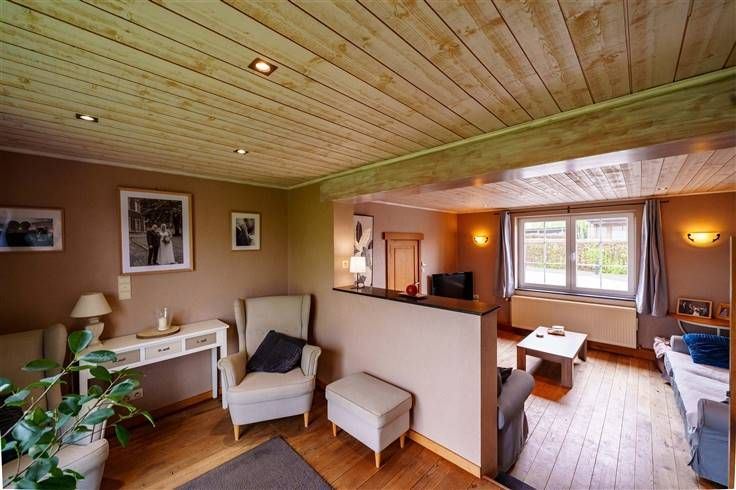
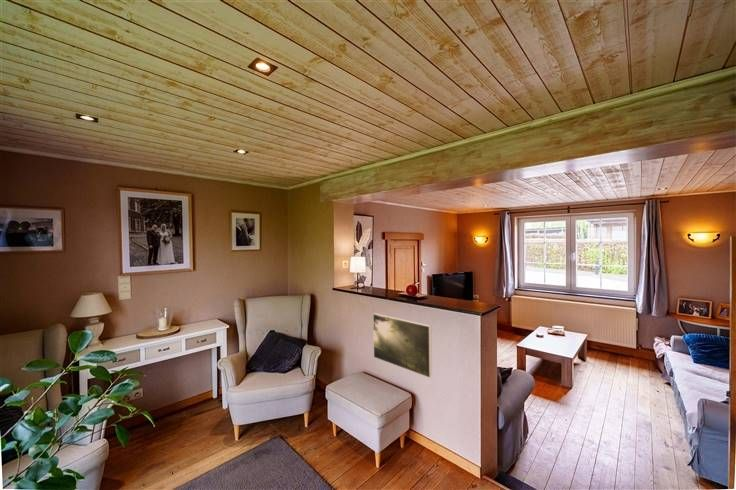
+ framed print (400, 342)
